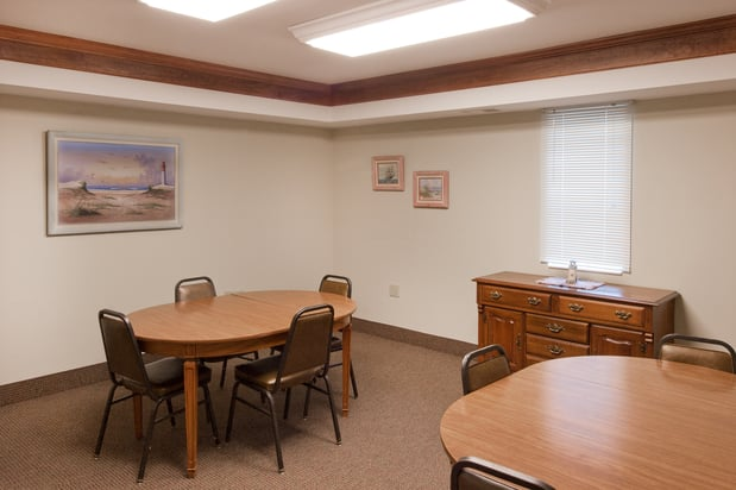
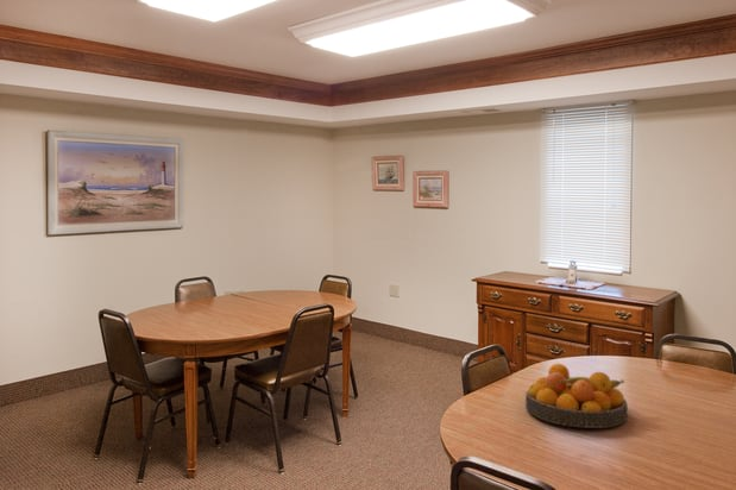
+ fruit bowl (574, 390)
